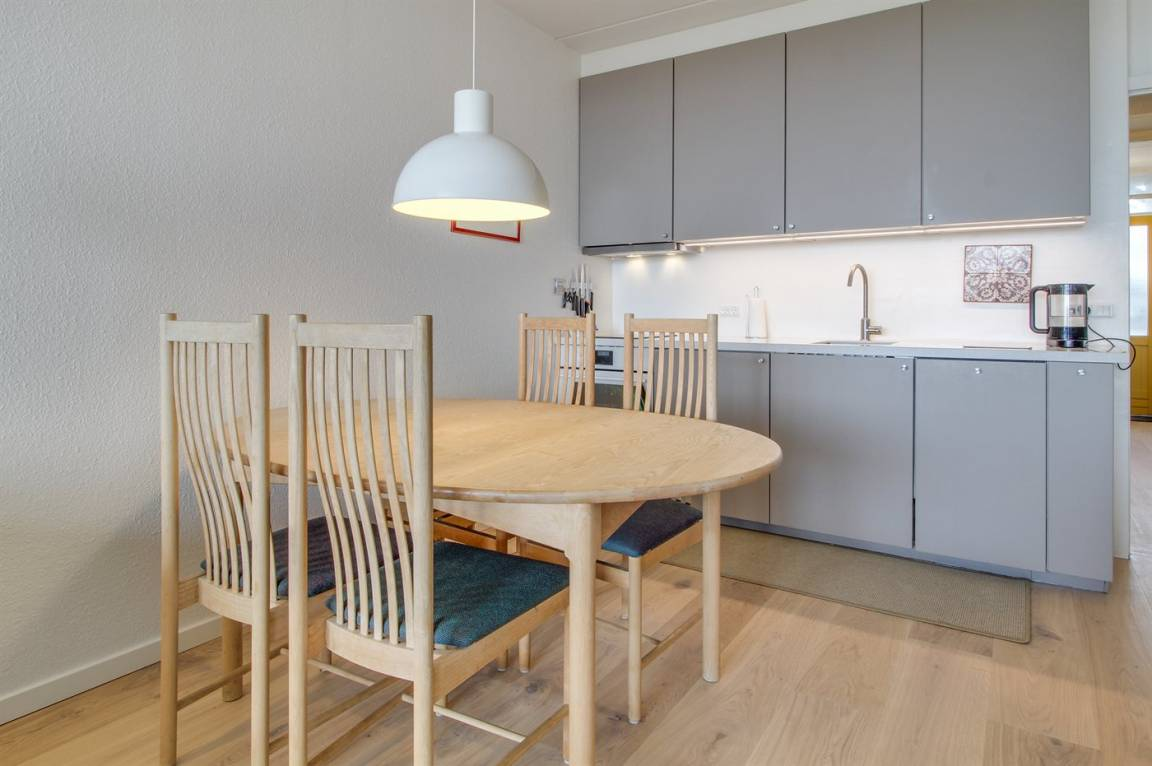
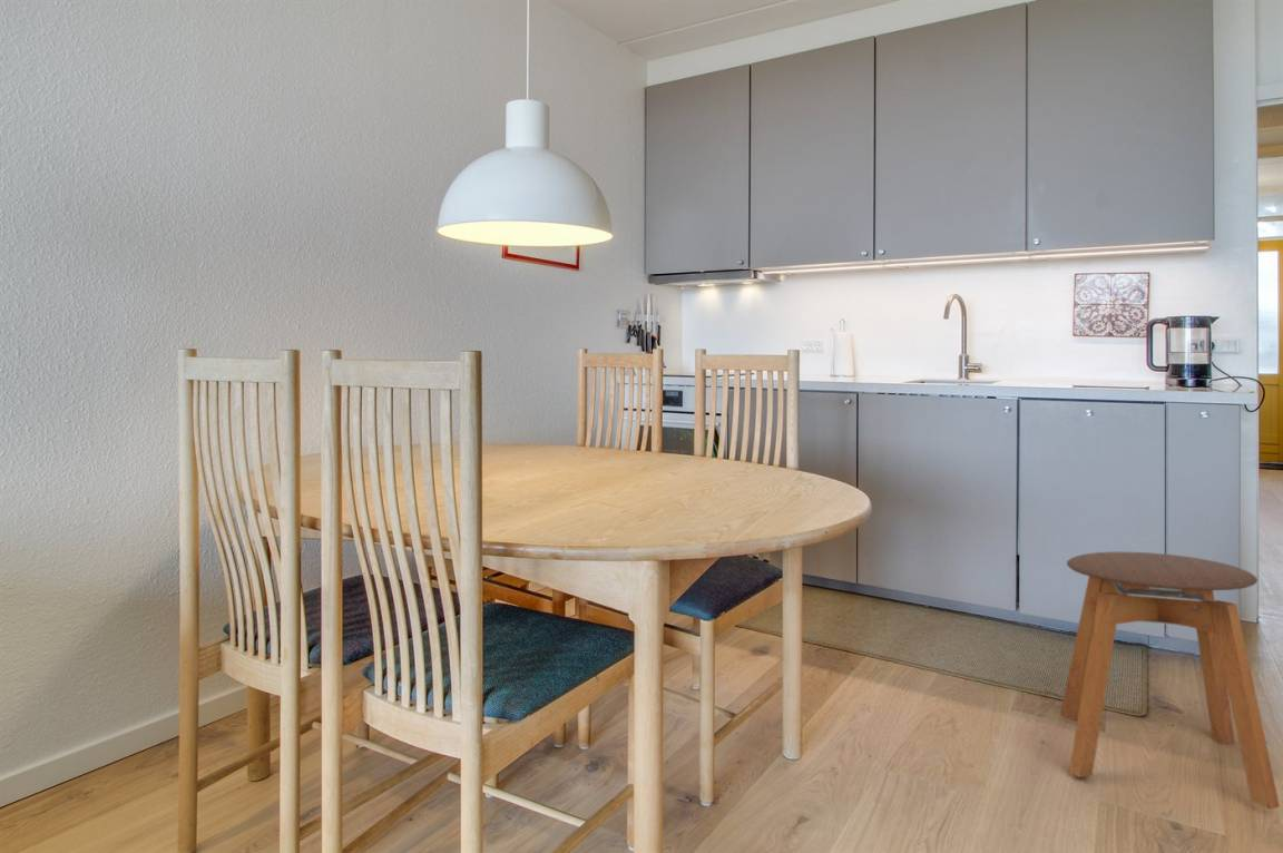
+ stool (1163, 624)
